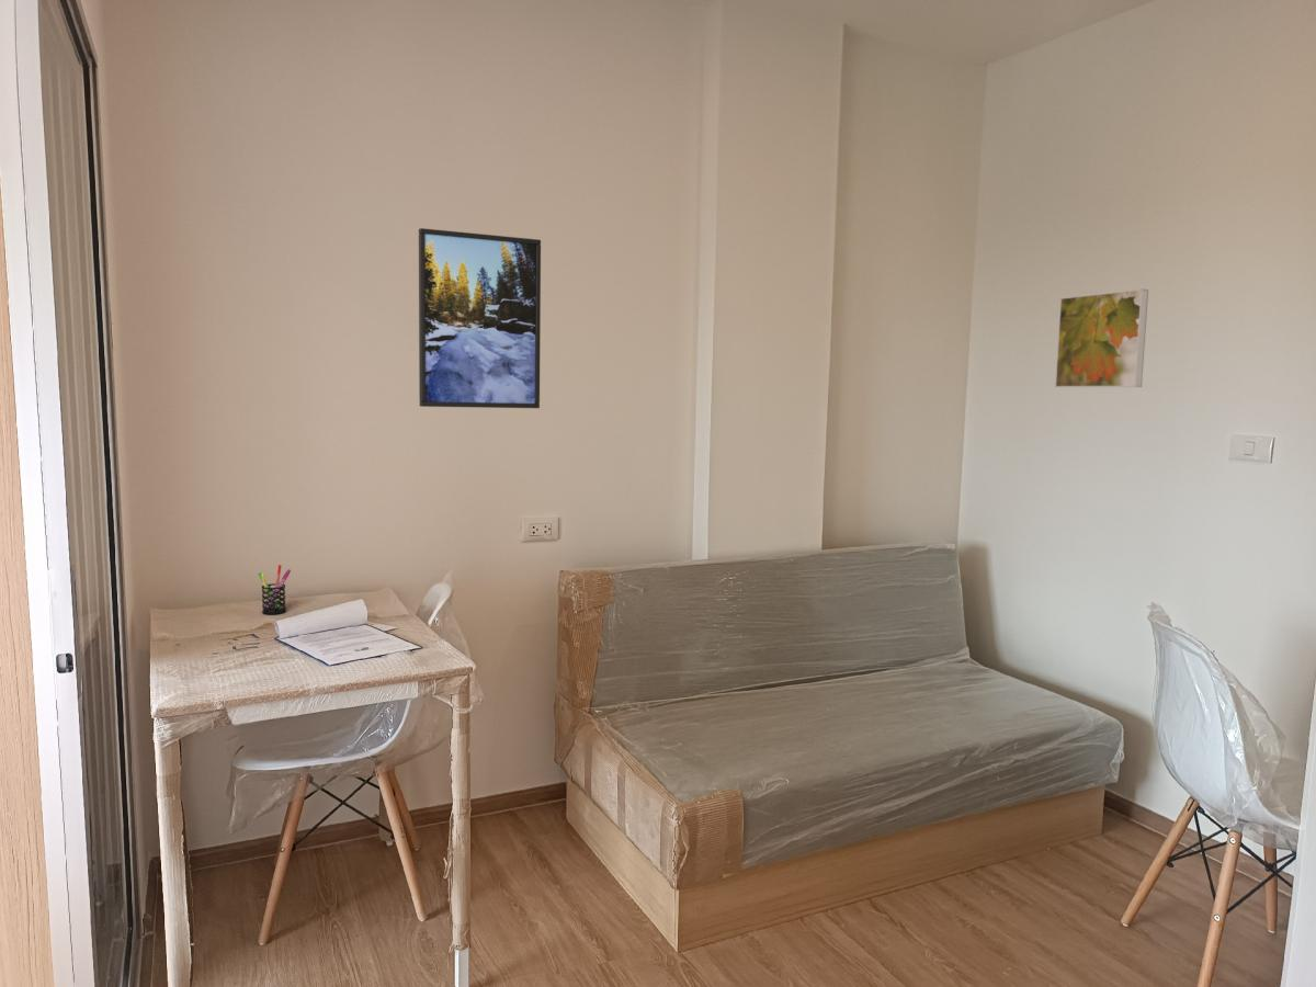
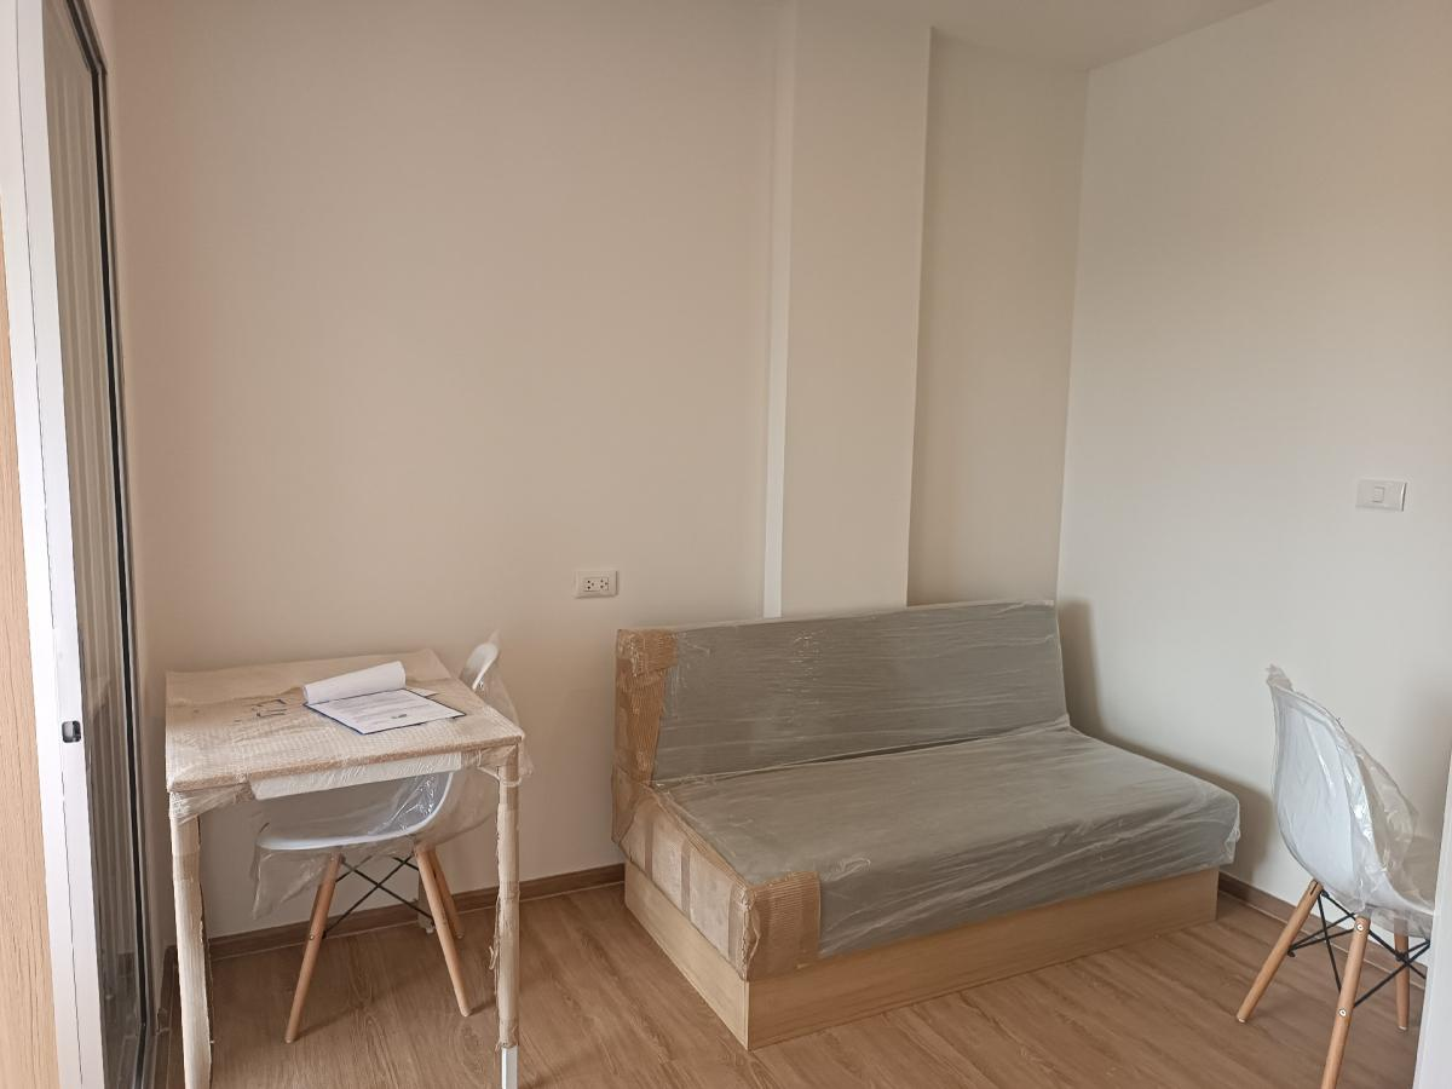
- pen holder (272, 588)
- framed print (480, 321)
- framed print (1099, 340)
